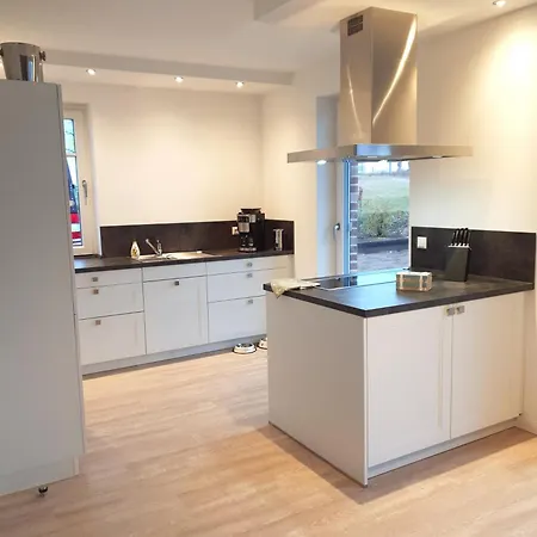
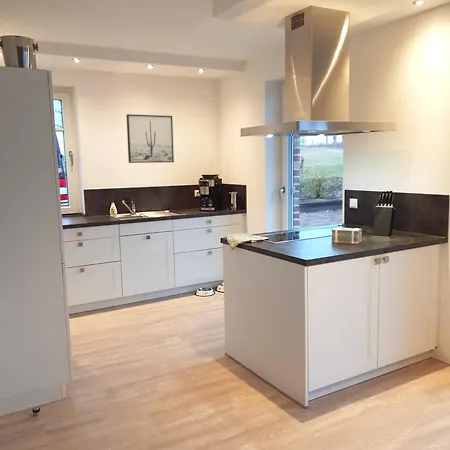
+ wall art (150, 139)
